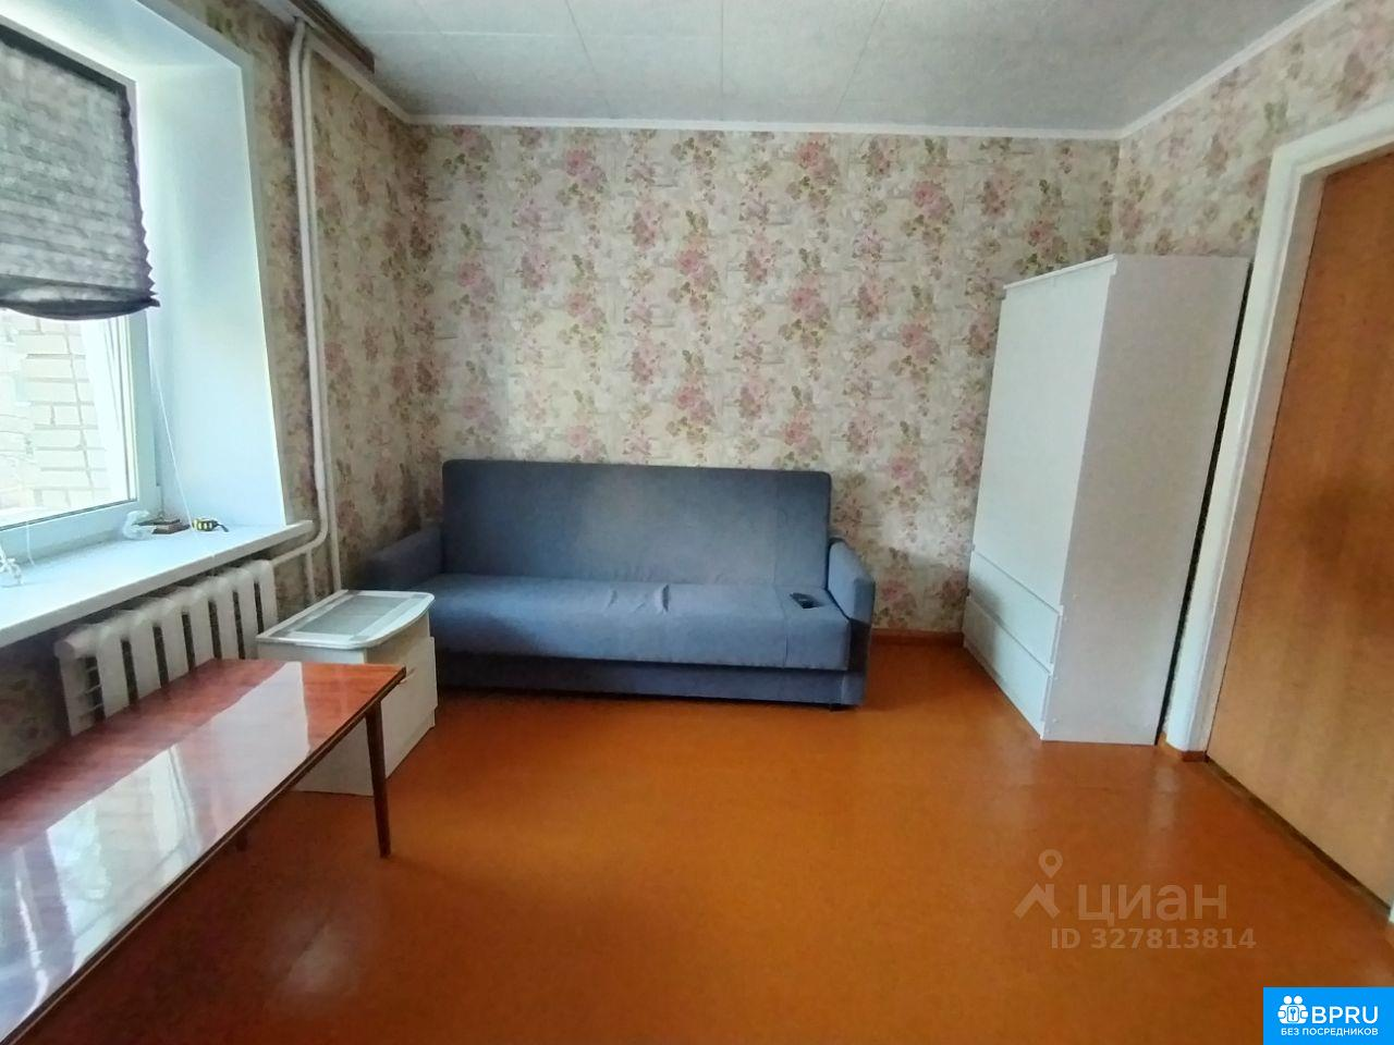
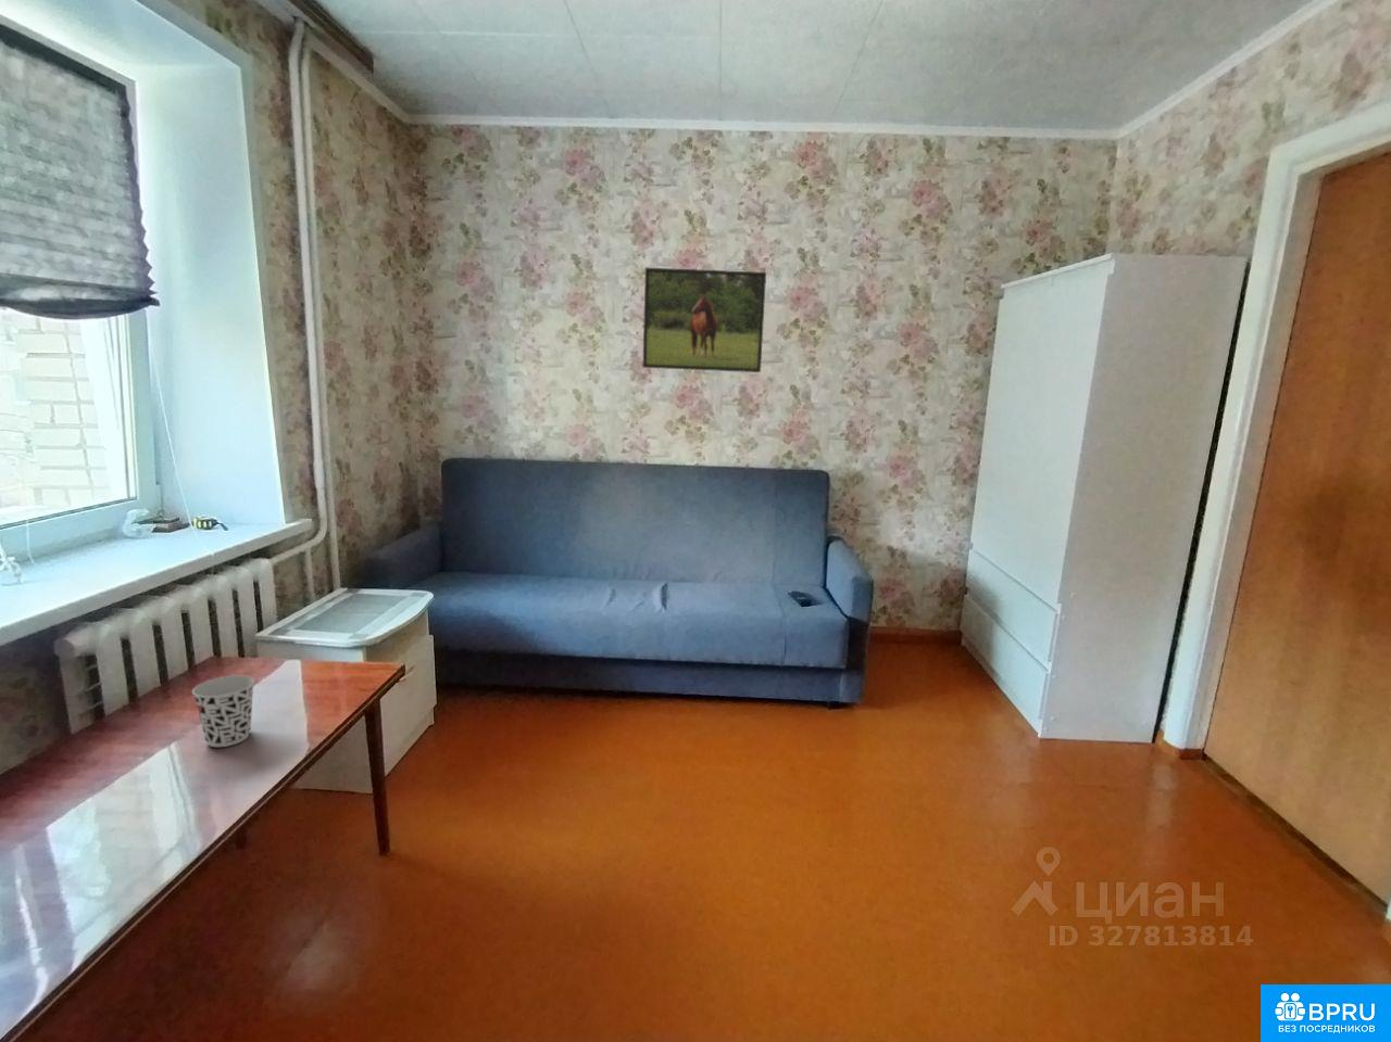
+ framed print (703, 321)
+ cup (226, 713)
